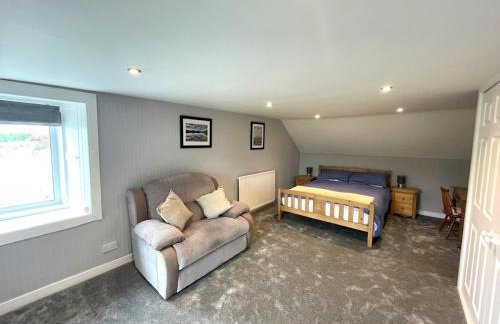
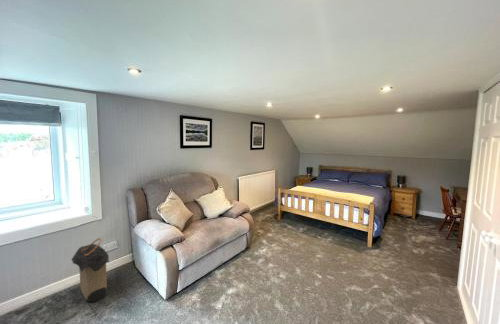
+ laundry hamper (90, 265)
